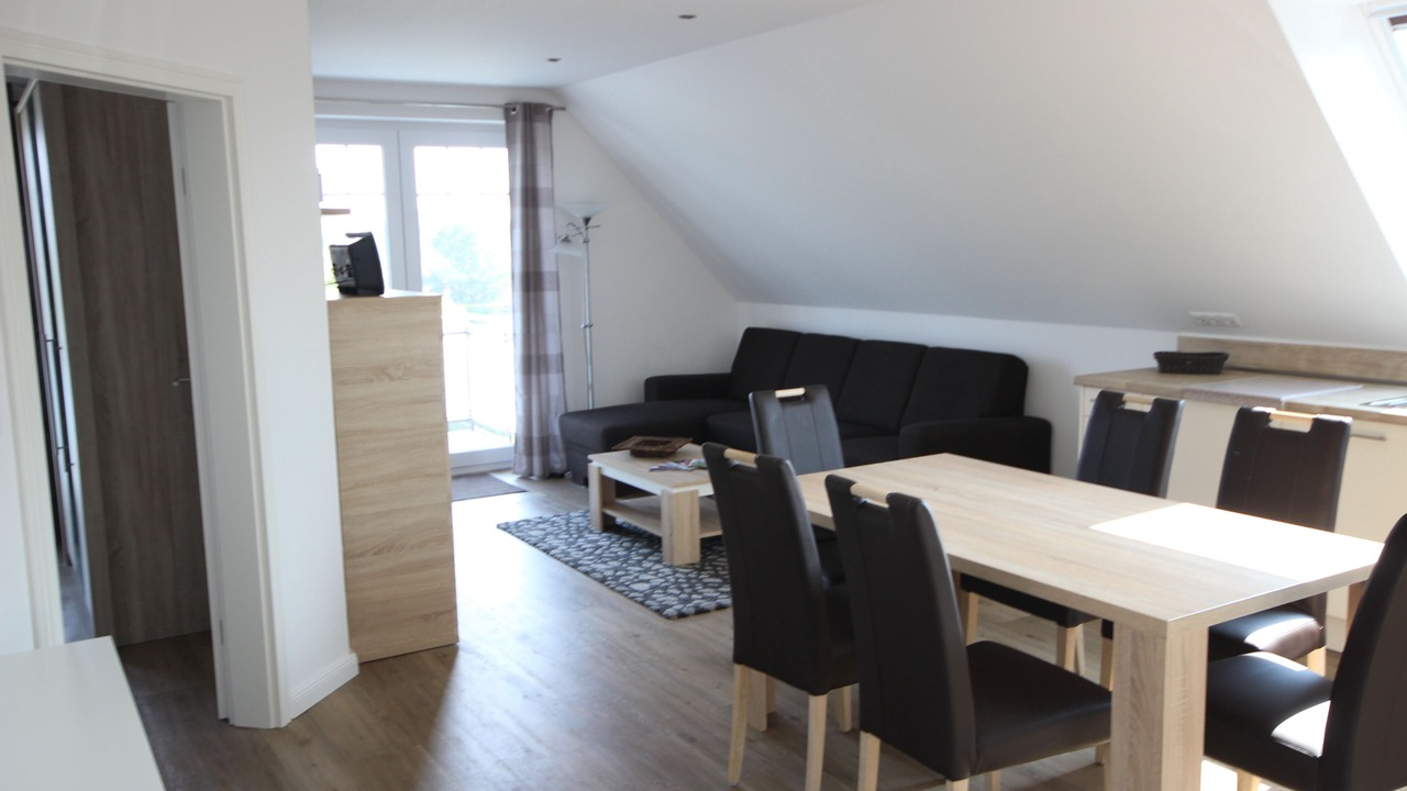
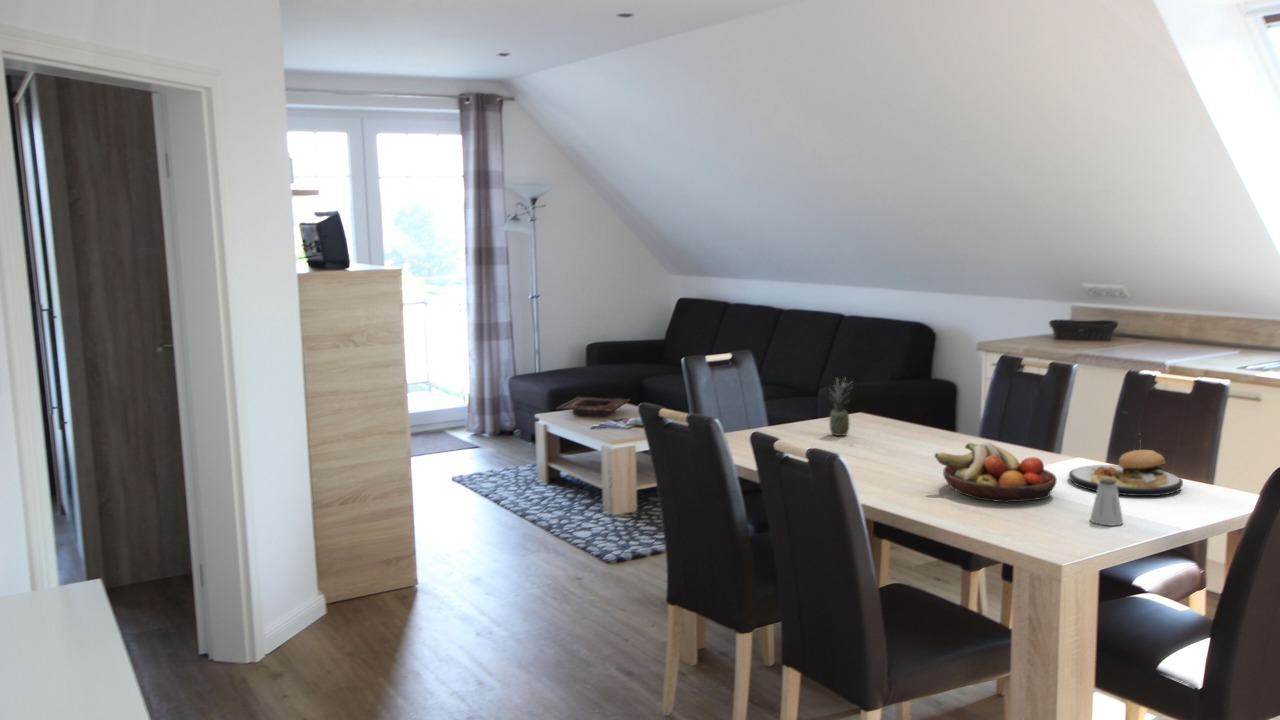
+ plate (1125, 458)
+ fruit bowl (997, 469)
+ saltshaker (1107, 500)
+ fruit (840, 405)
